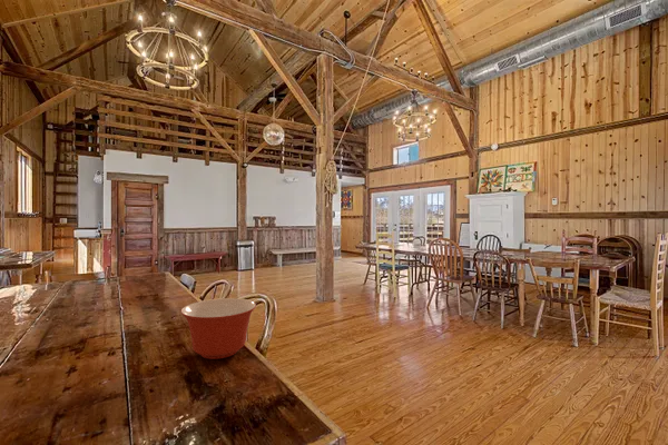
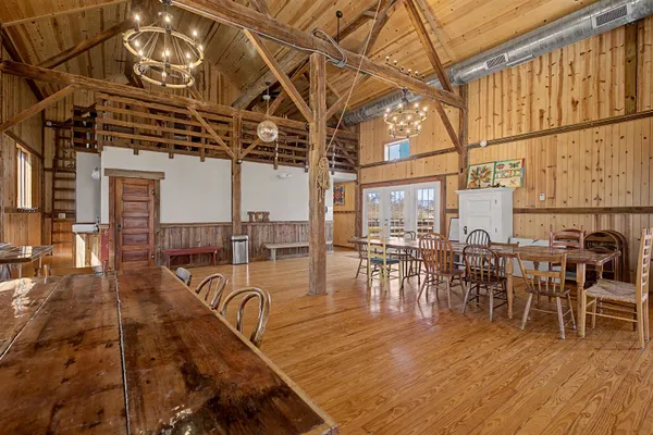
- mixing bowl (219, 328)
